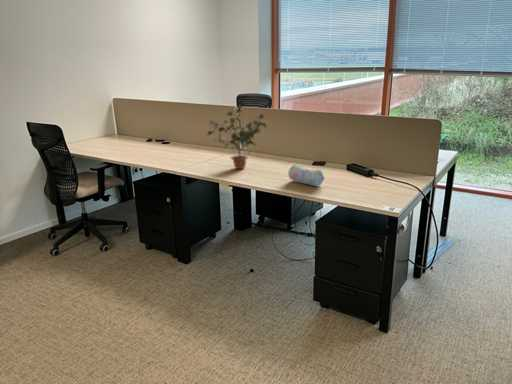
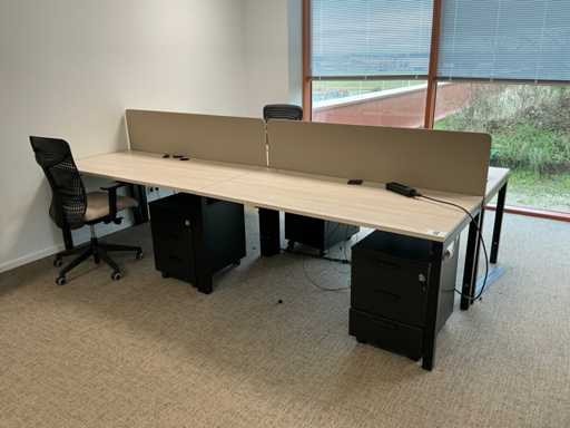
- potted plant (238, 139)
- pencil case (305, 175)
